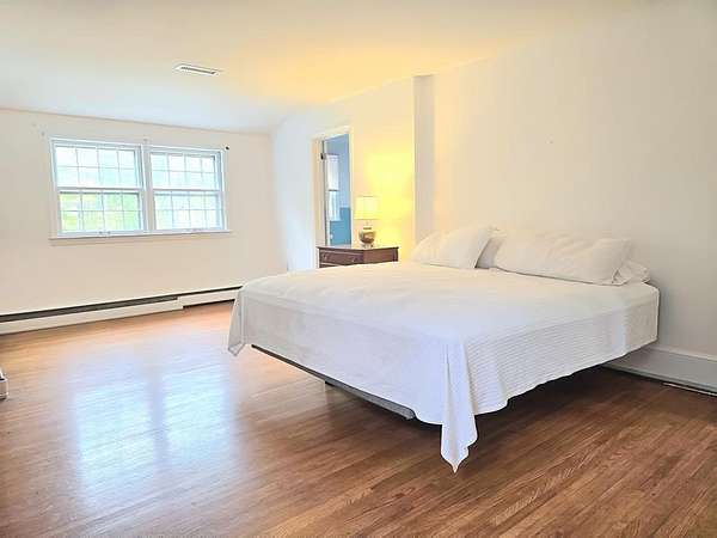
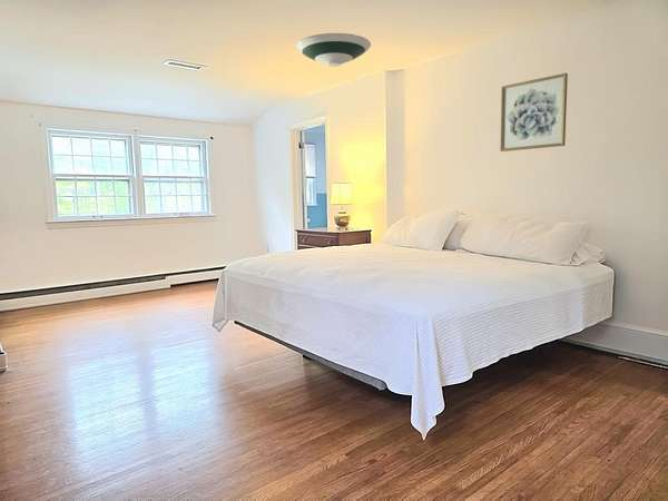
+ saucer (333, 55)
+ wall art (531, 115)
